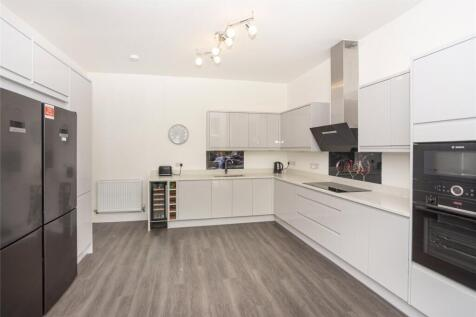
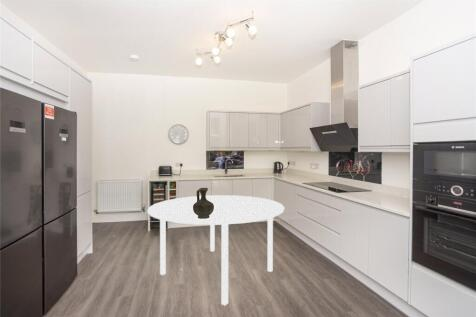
+ dining table (214, 238)
+ ceramic jug (203, 202)
